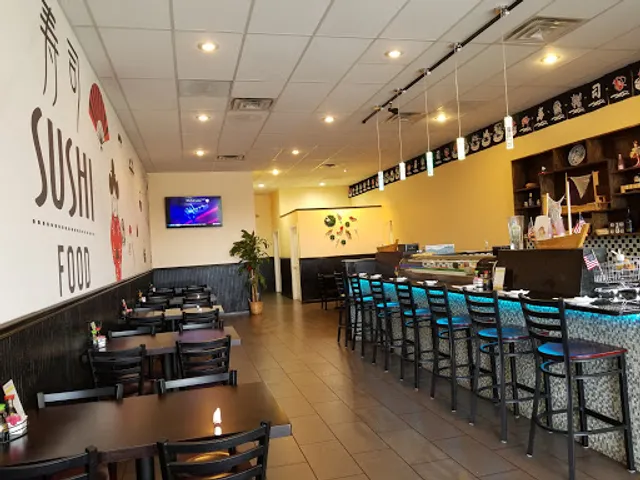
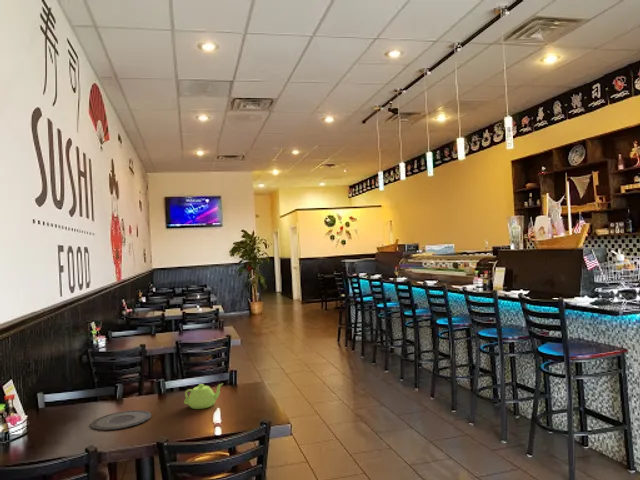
+ teapot (203, 394)
+ plate (121, 419)
